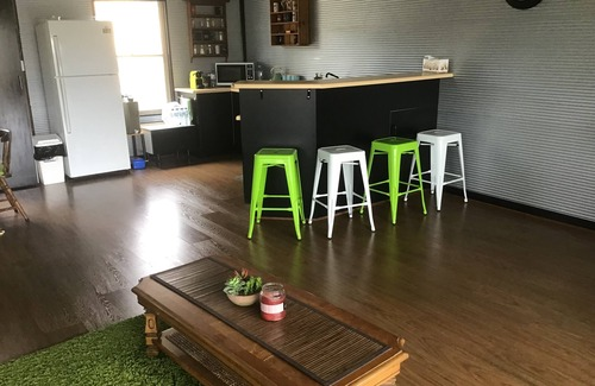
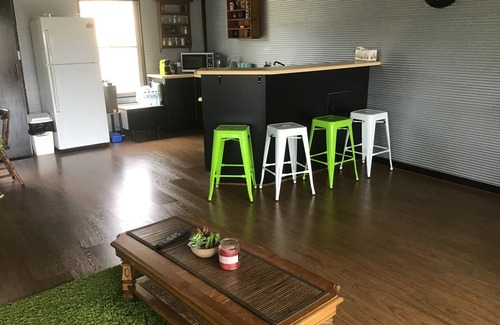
+ remote control (173, 237)
